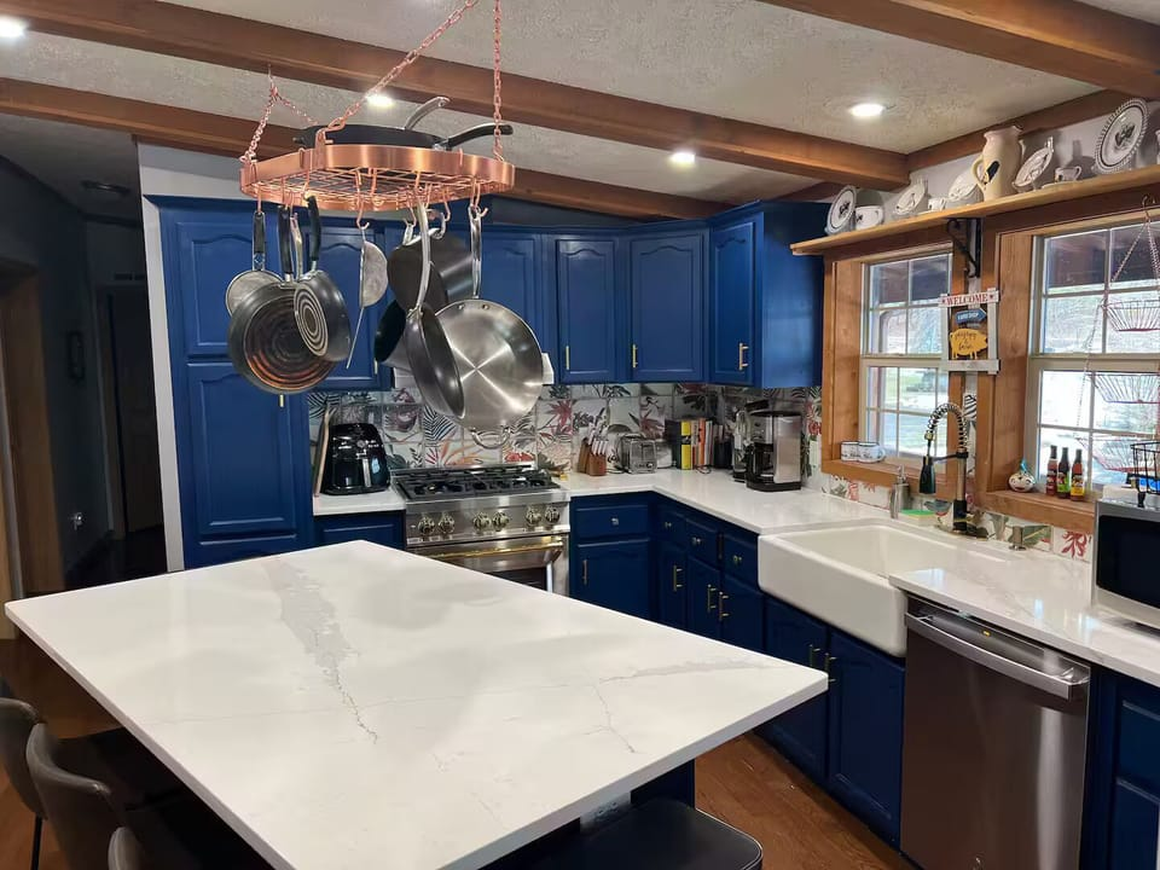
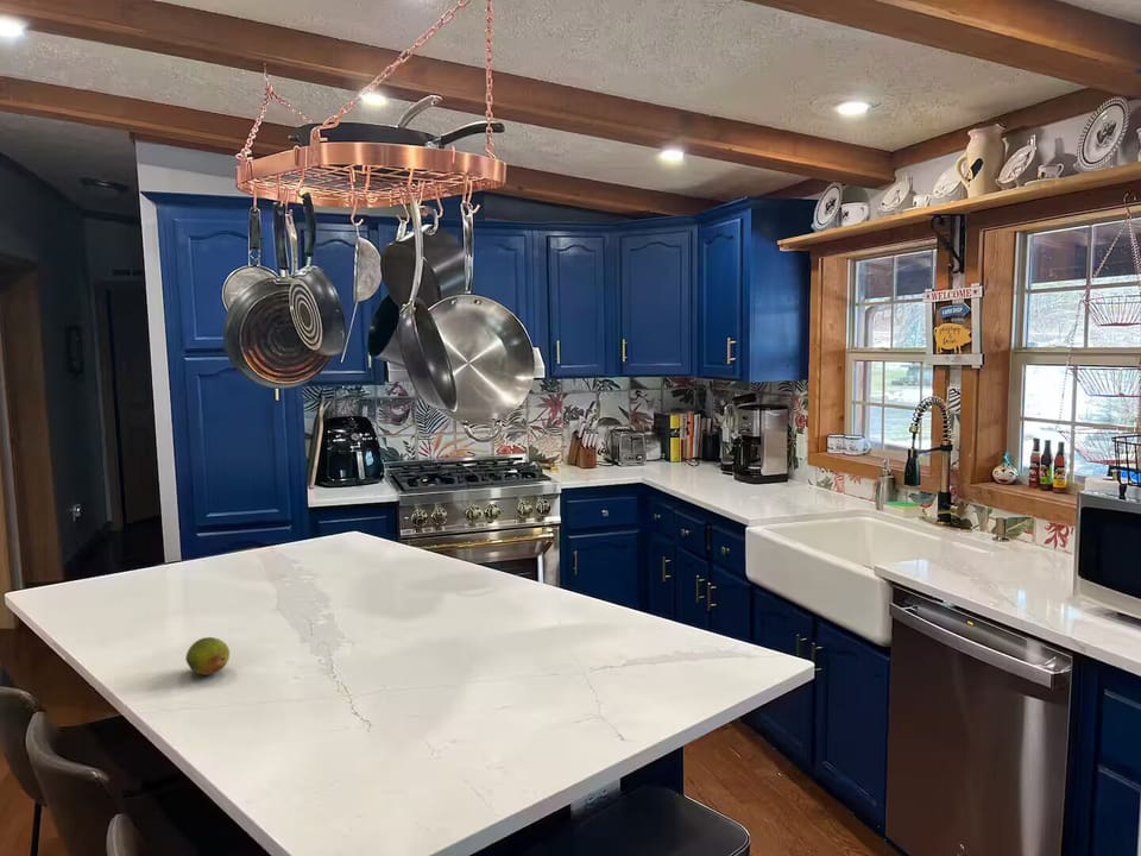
+ fruit (207, 654)
